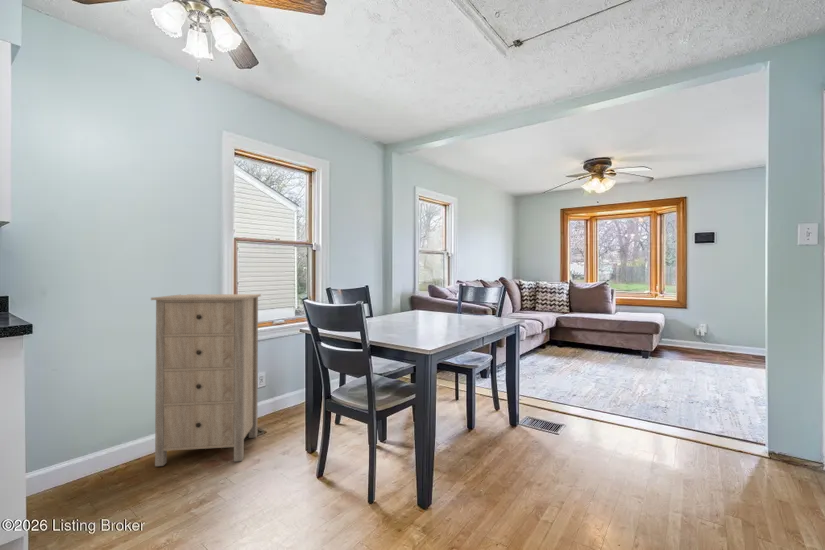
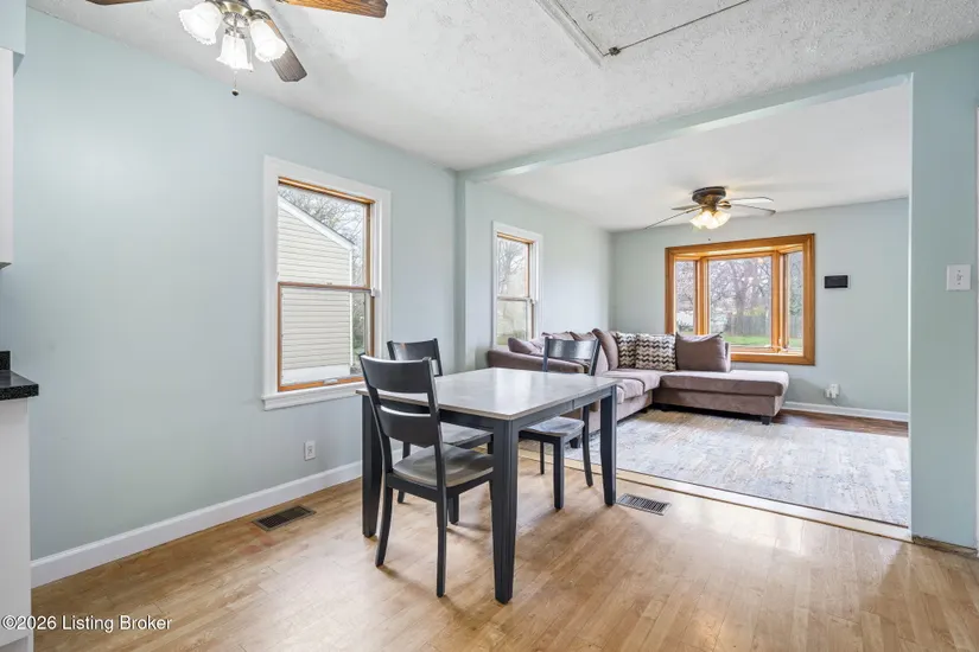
- storage cabinet (210, 373)
